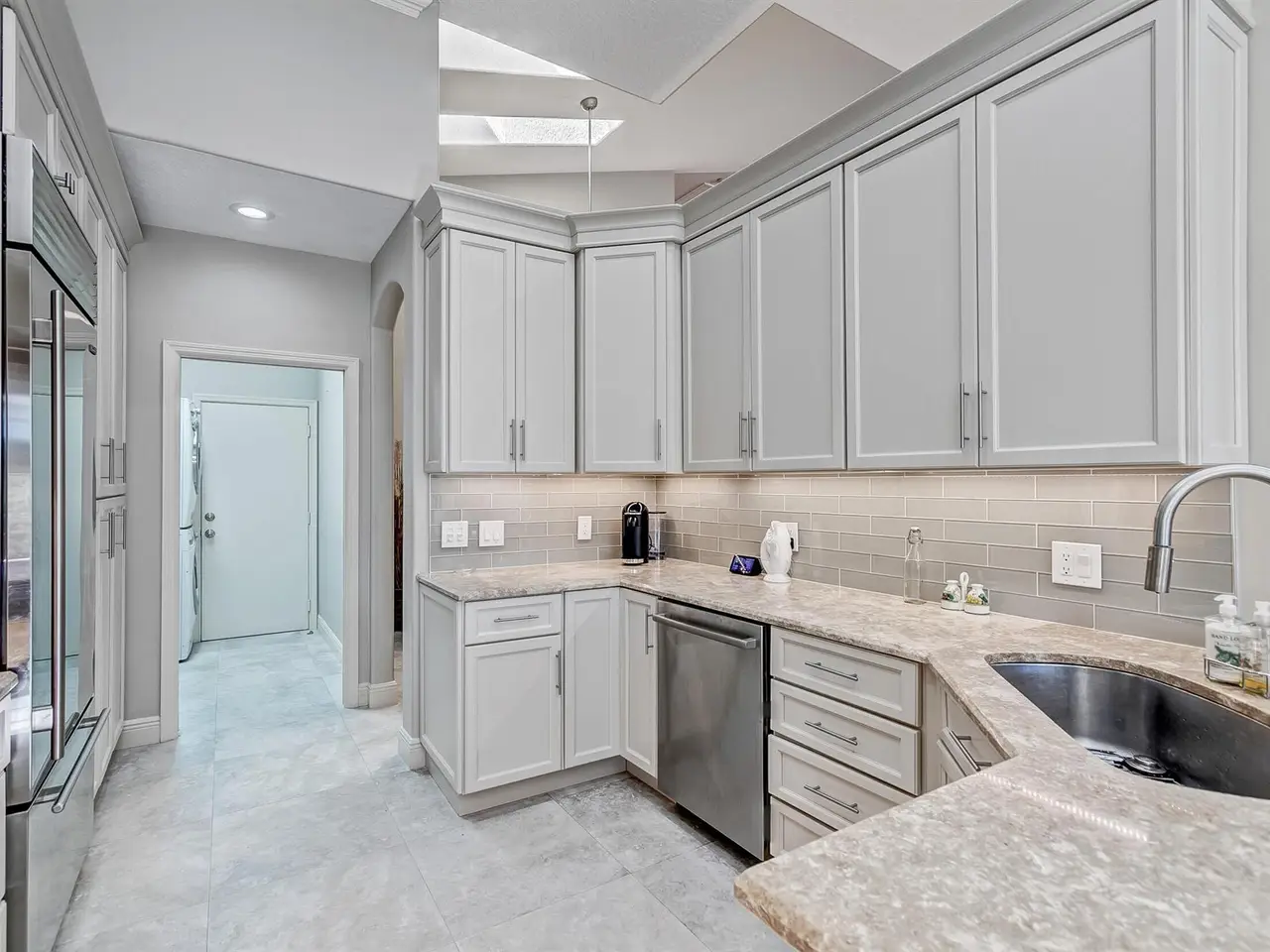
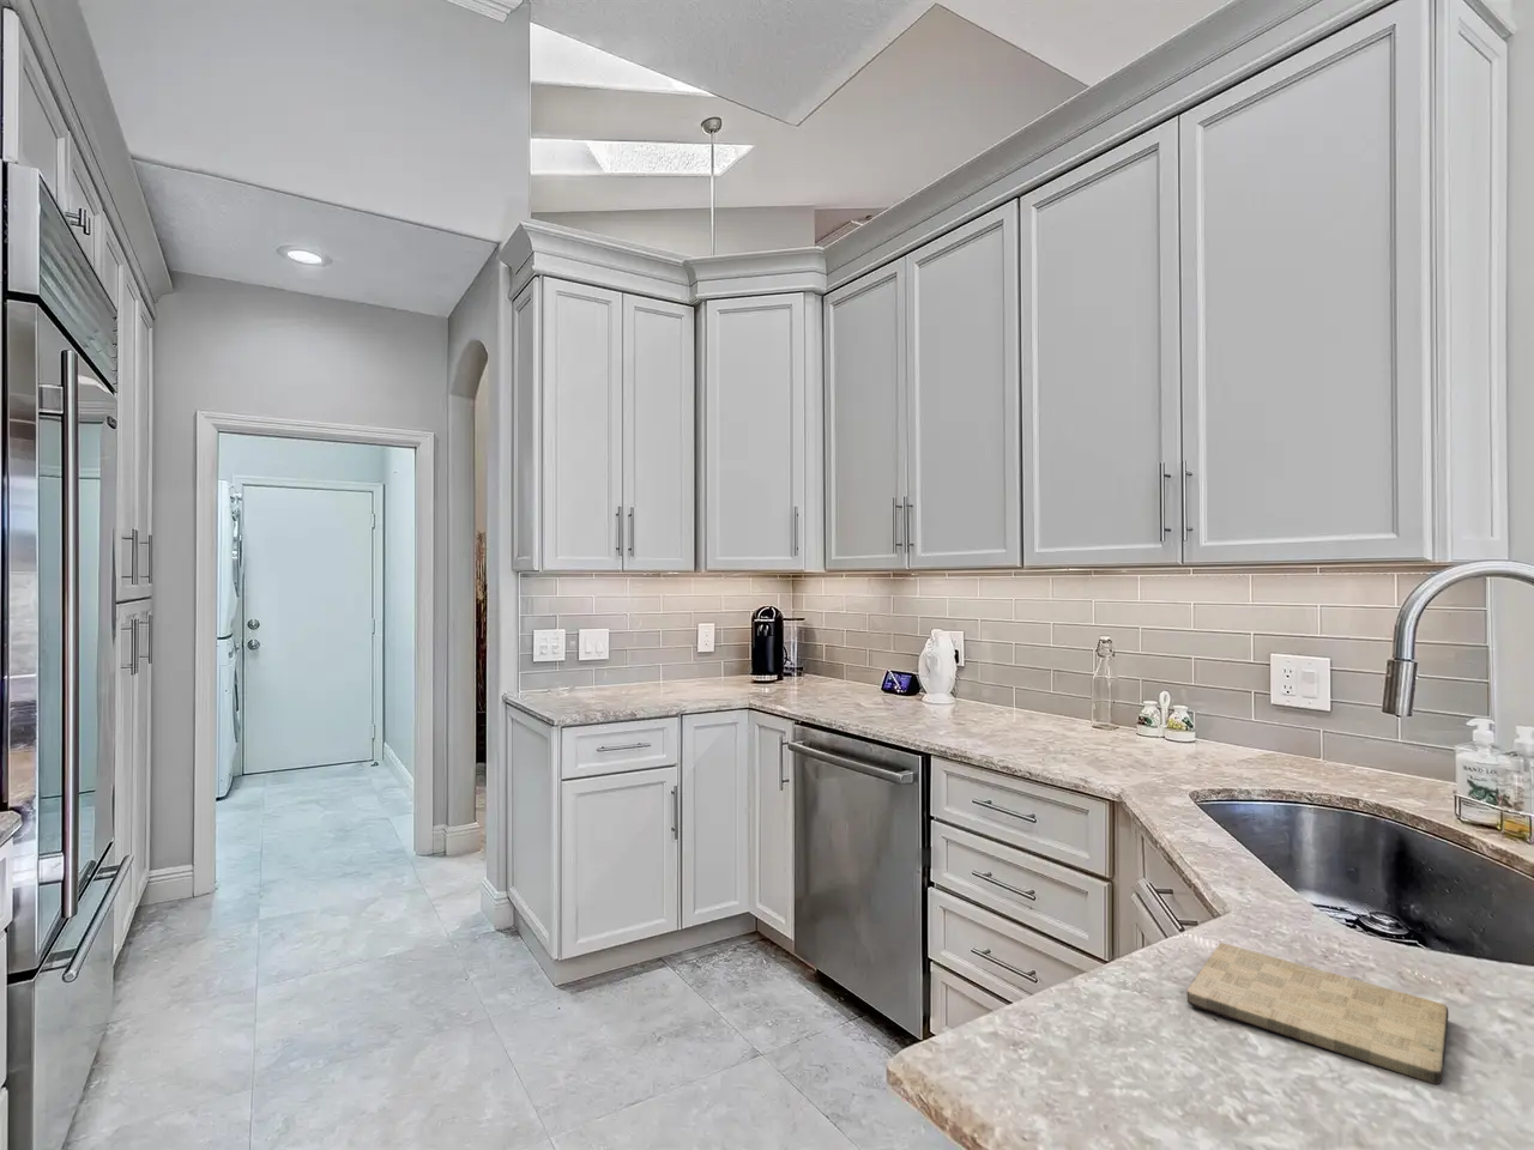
+ cutting board (1313, 1003)
